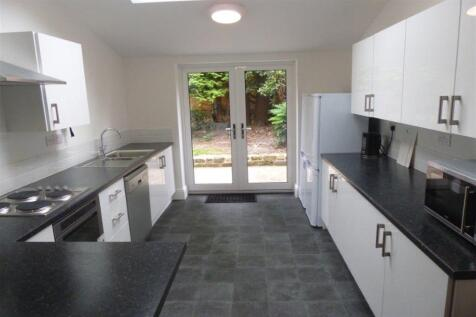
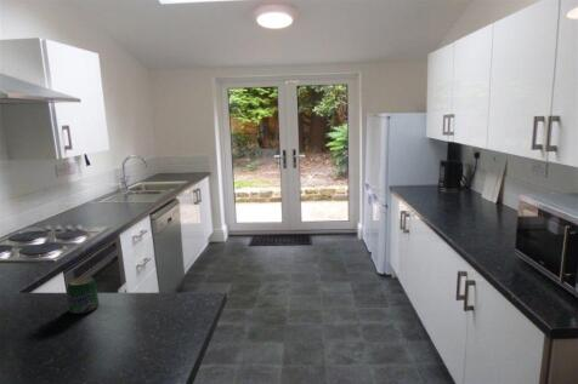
+ jar (83, 294)
